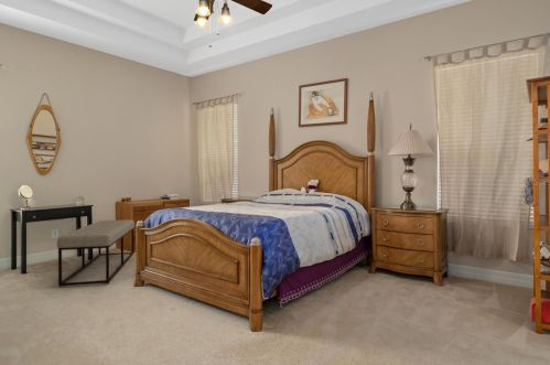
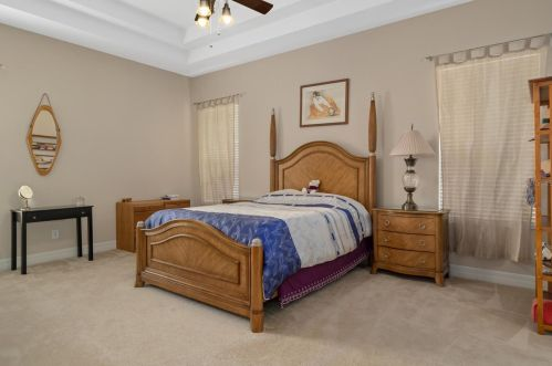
- bench (103, 246)
